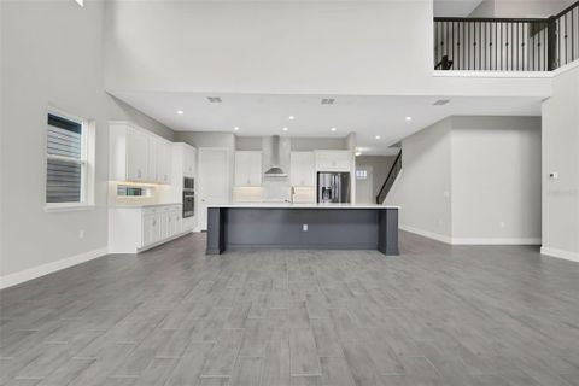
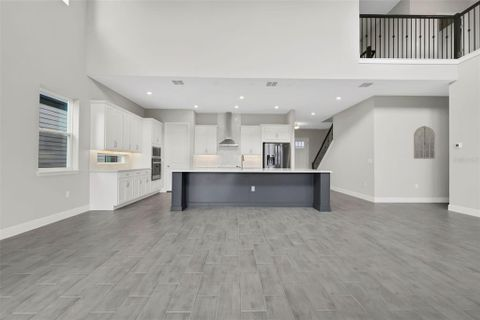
+ home mirror (424, 142)
